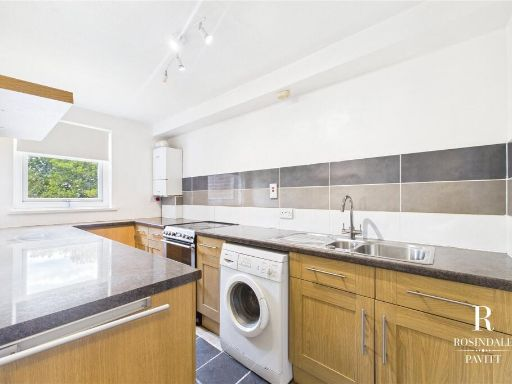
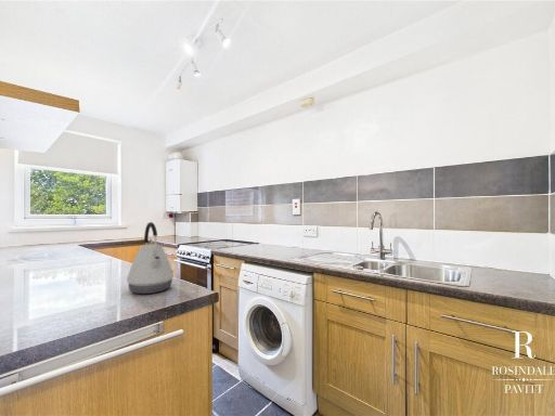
+ kettle (151, 256)
